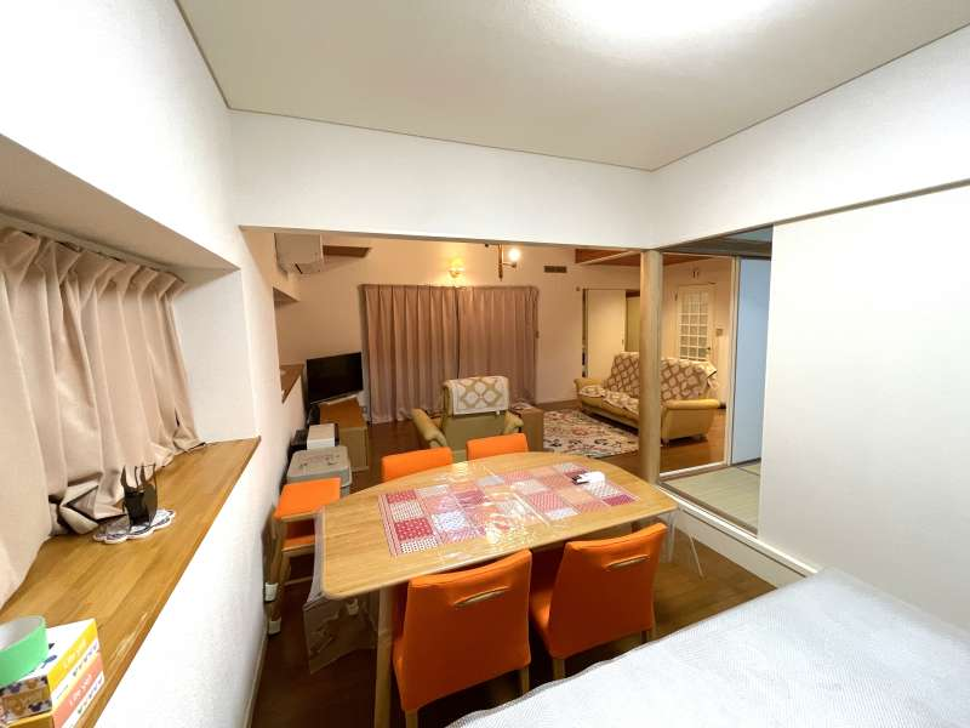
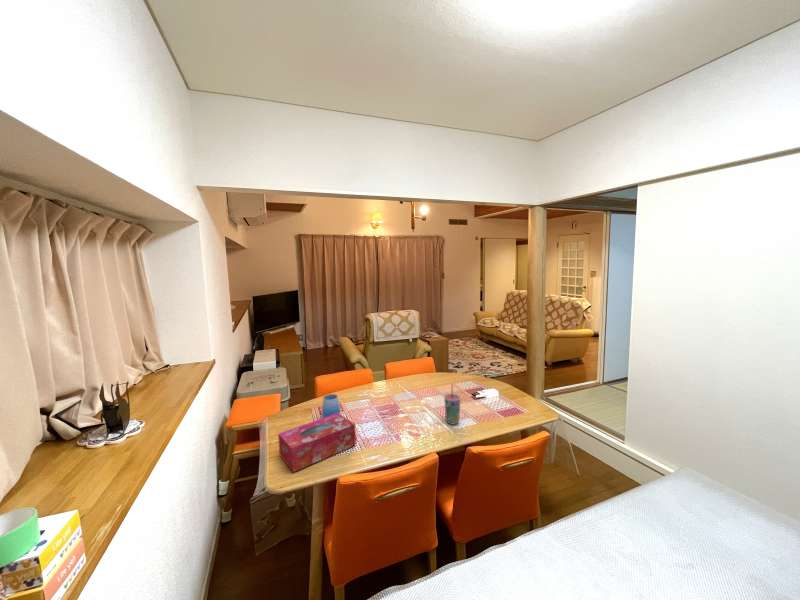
+ cup (452, 403)
+ tissue box (318, 439)
+ cup (331, 407)
